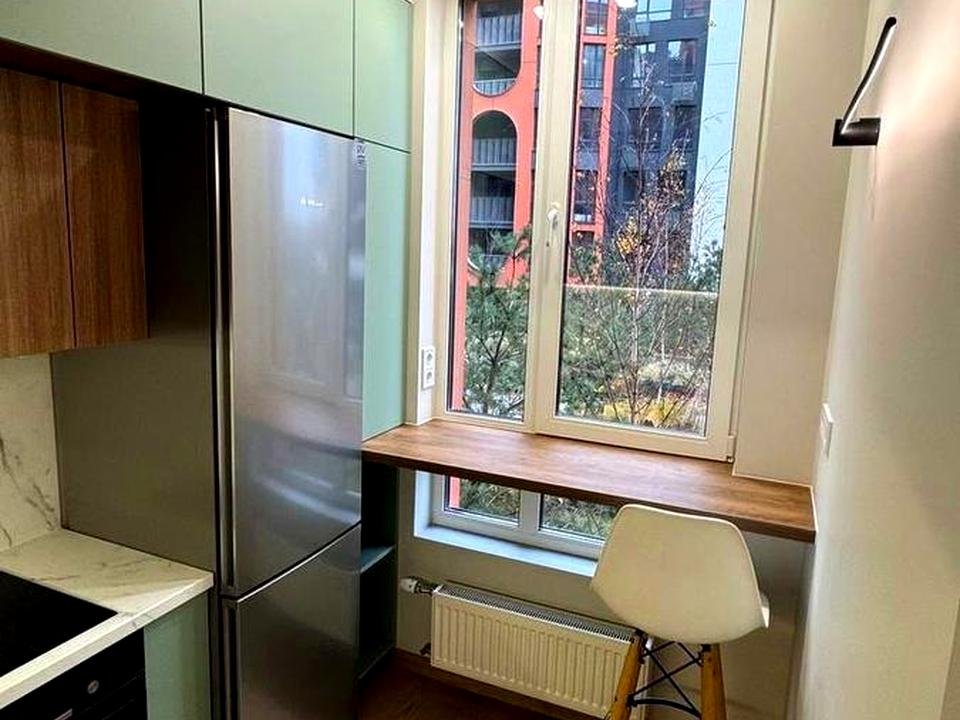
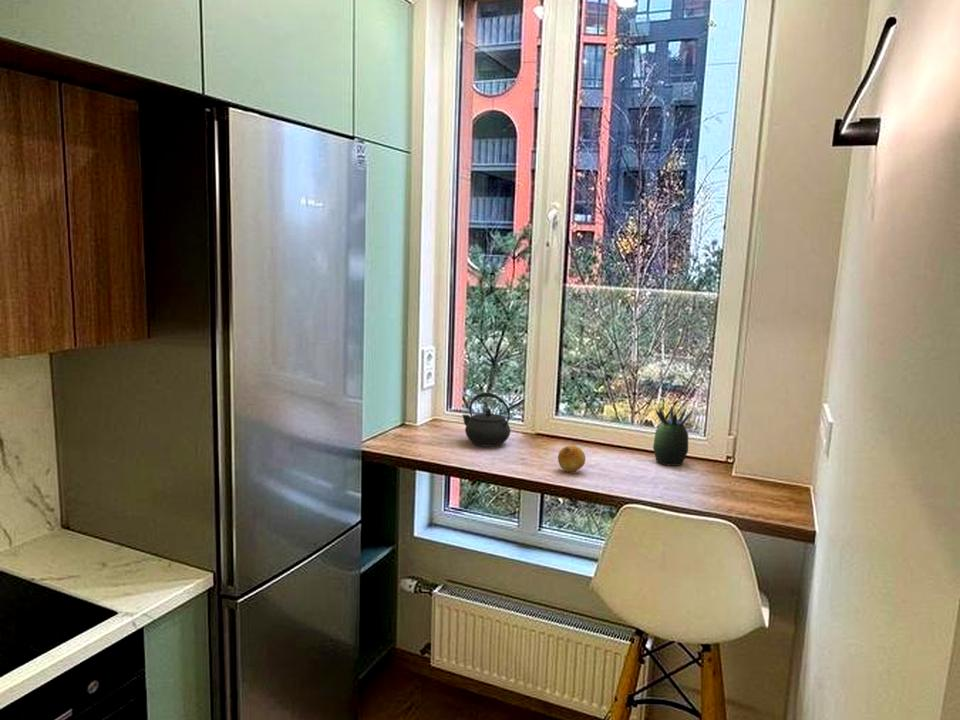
+ succulent plant (671, 435)
+ kettle (485, 418)
+ fruit (571, 458)
